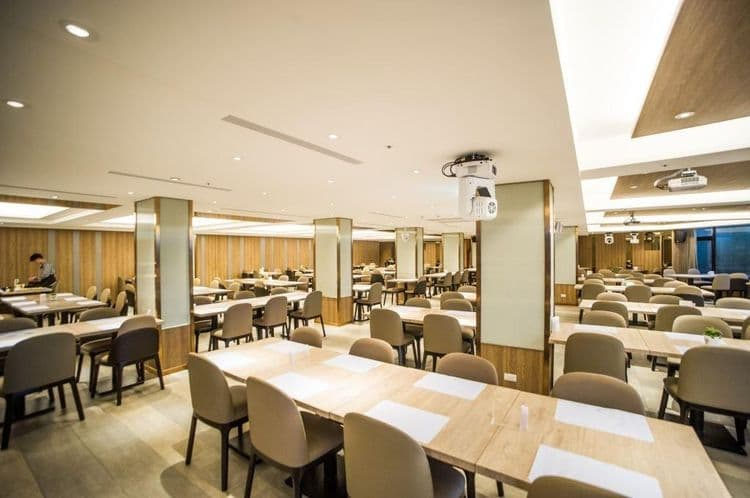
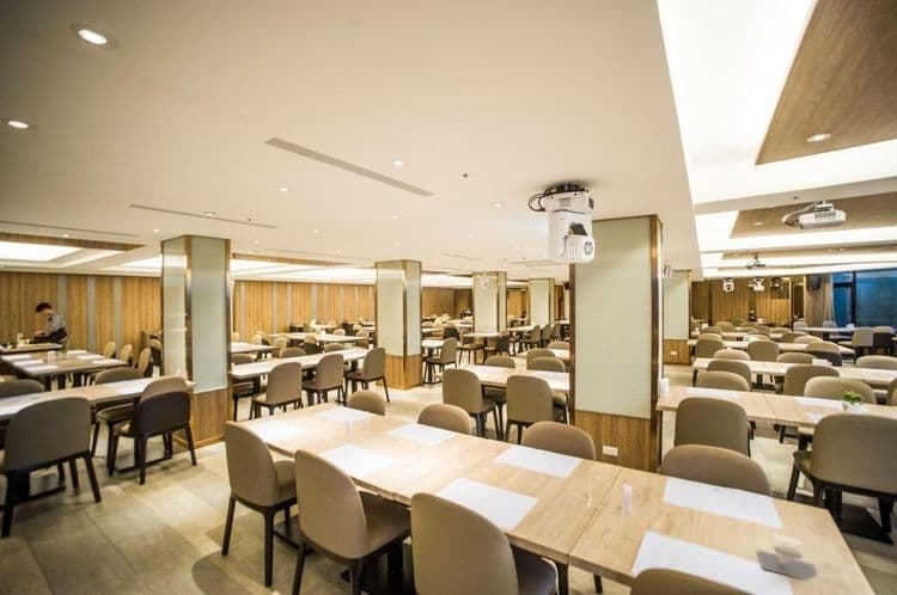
+ napkin holder (787, 552)
